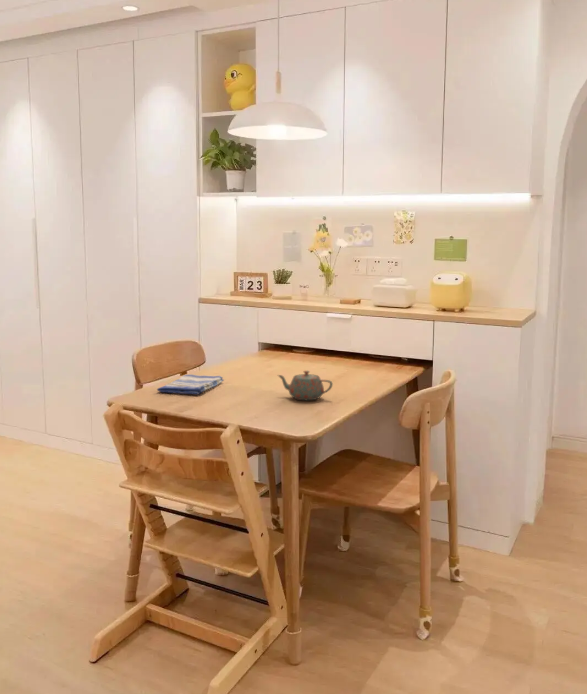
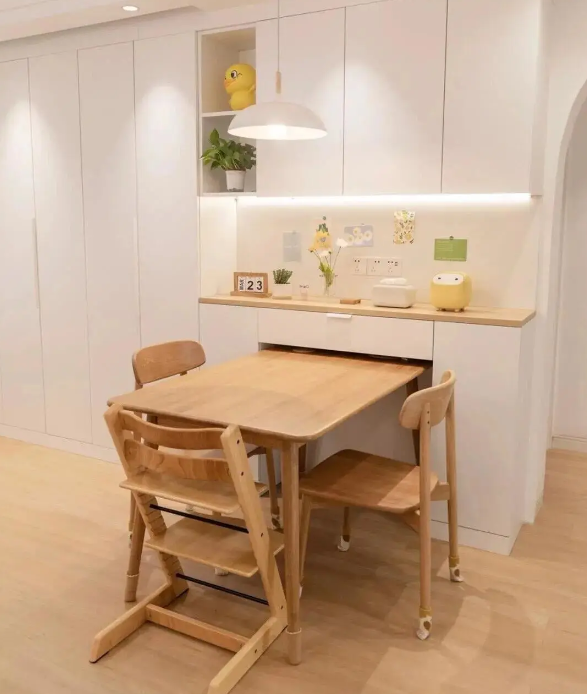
- teapot (304, 384)
- dish towel (191, 383)
